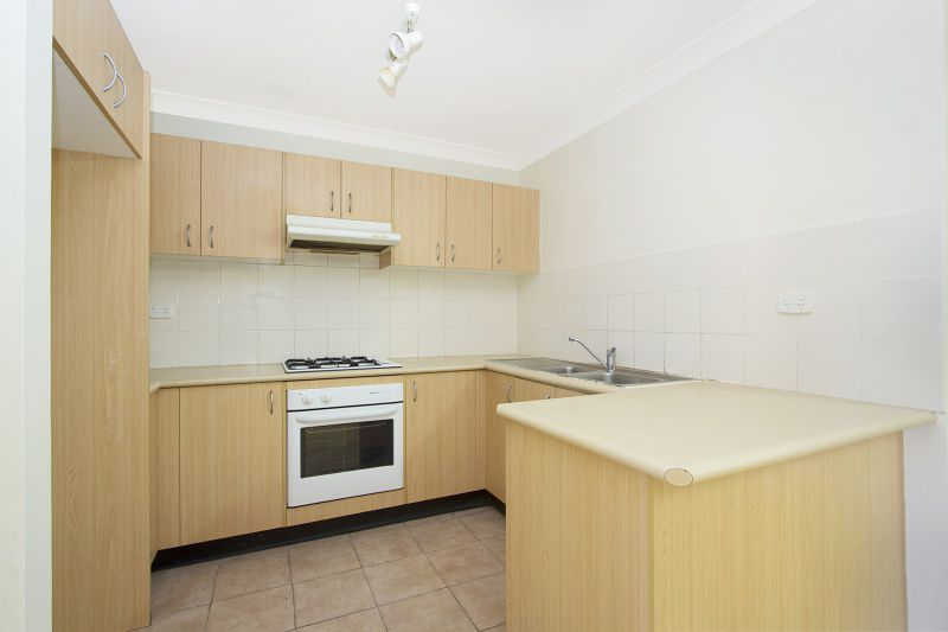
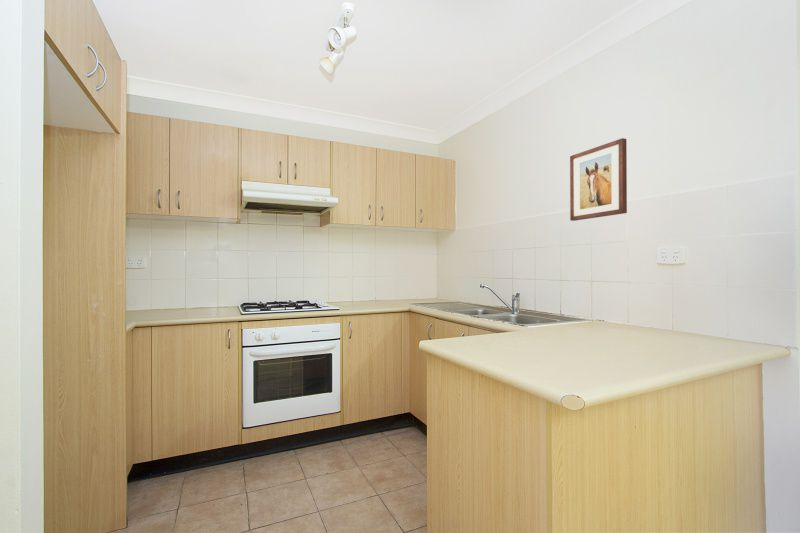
+ wall art (596, 182)
